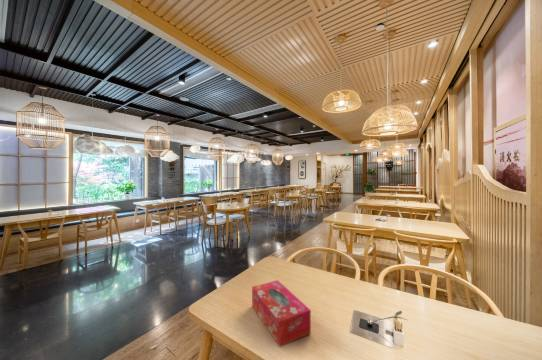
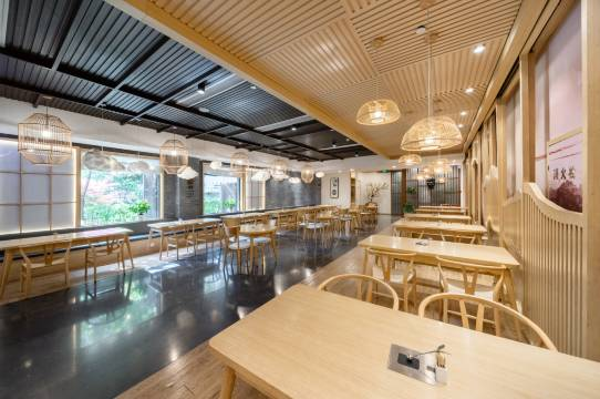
- tissue box (278, 307)
